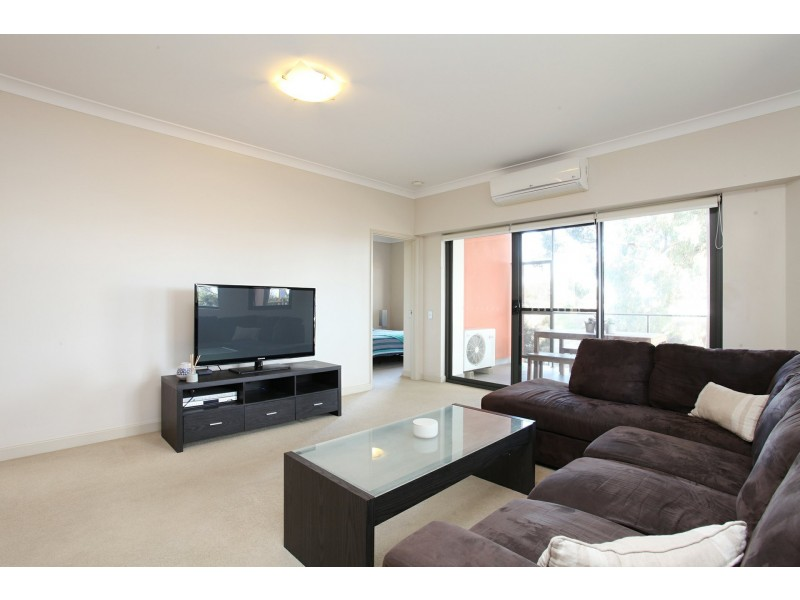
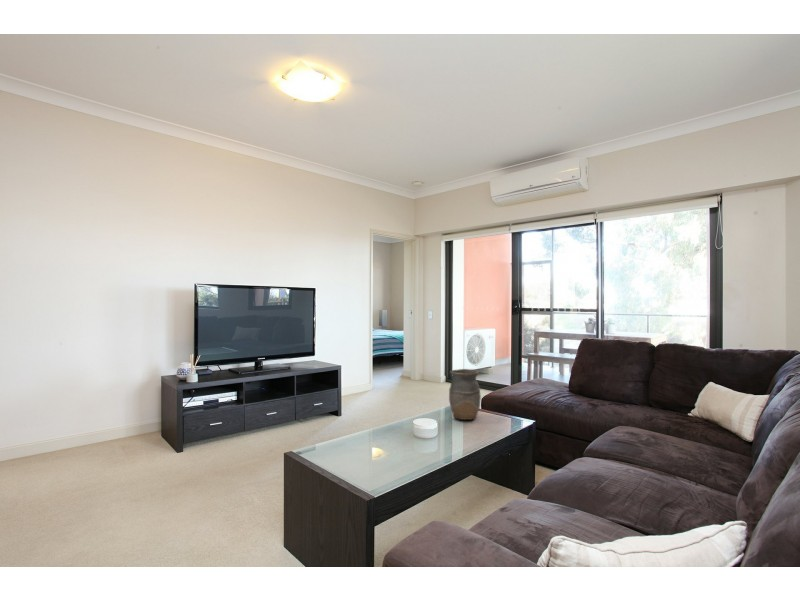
+ vase (464, 394)
